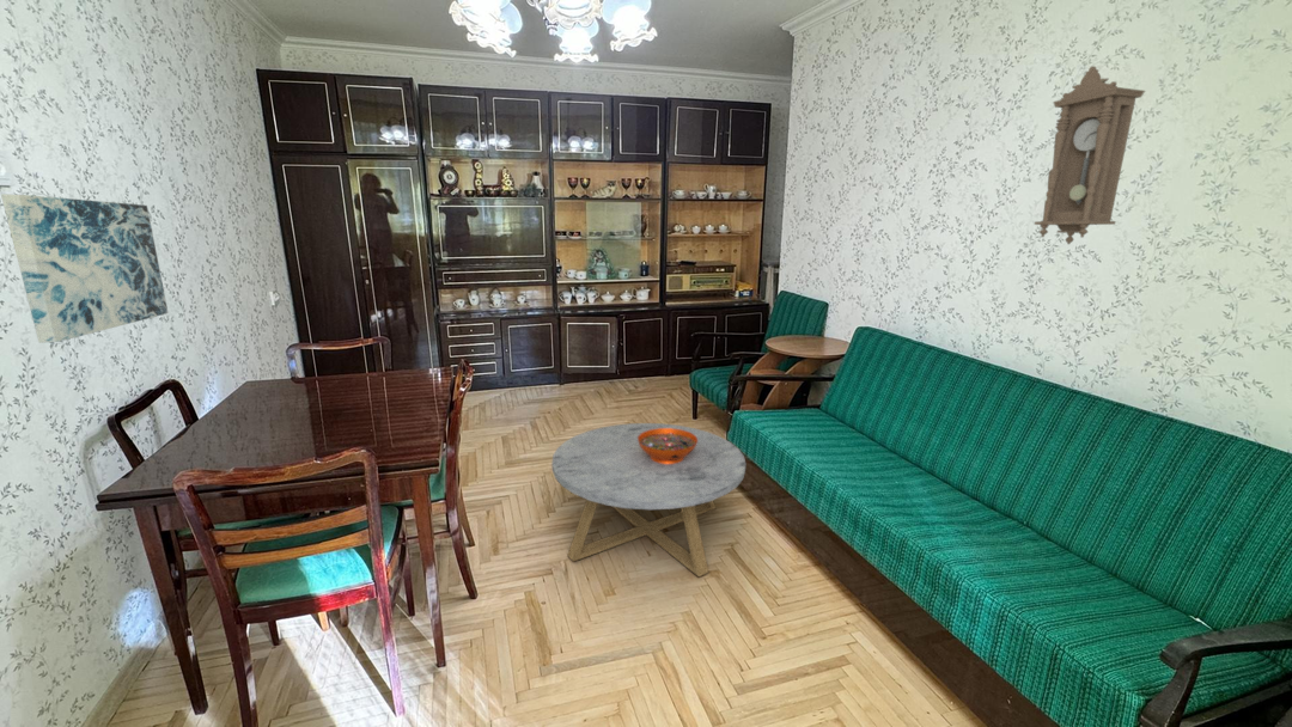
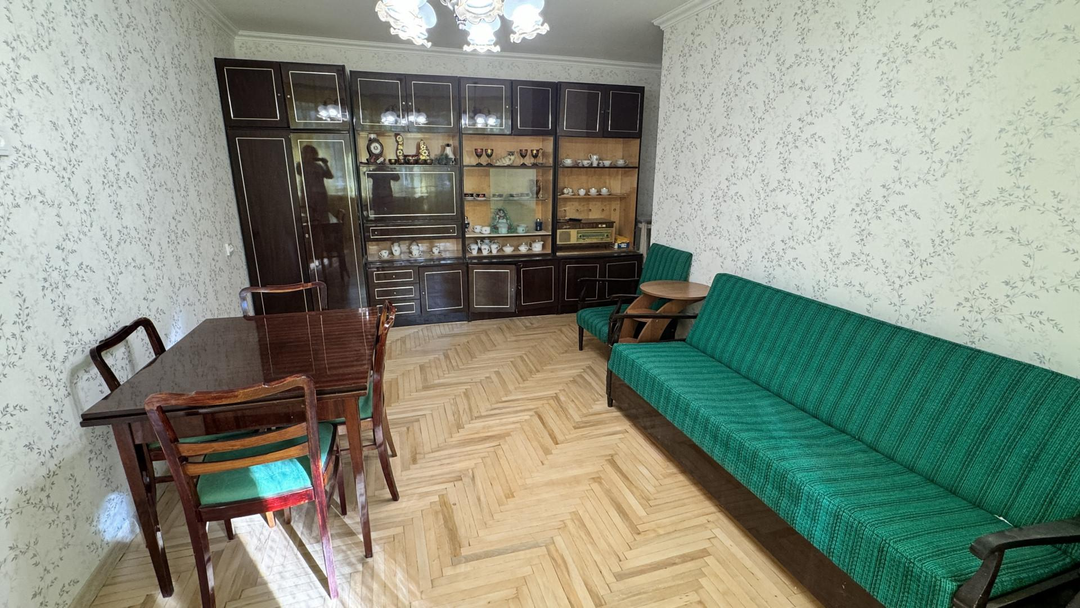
- coffee table (647, 494)
- wall art (99, 264)
- pendulum clock (1085, 159)
- decorative bowl (666, 447)
